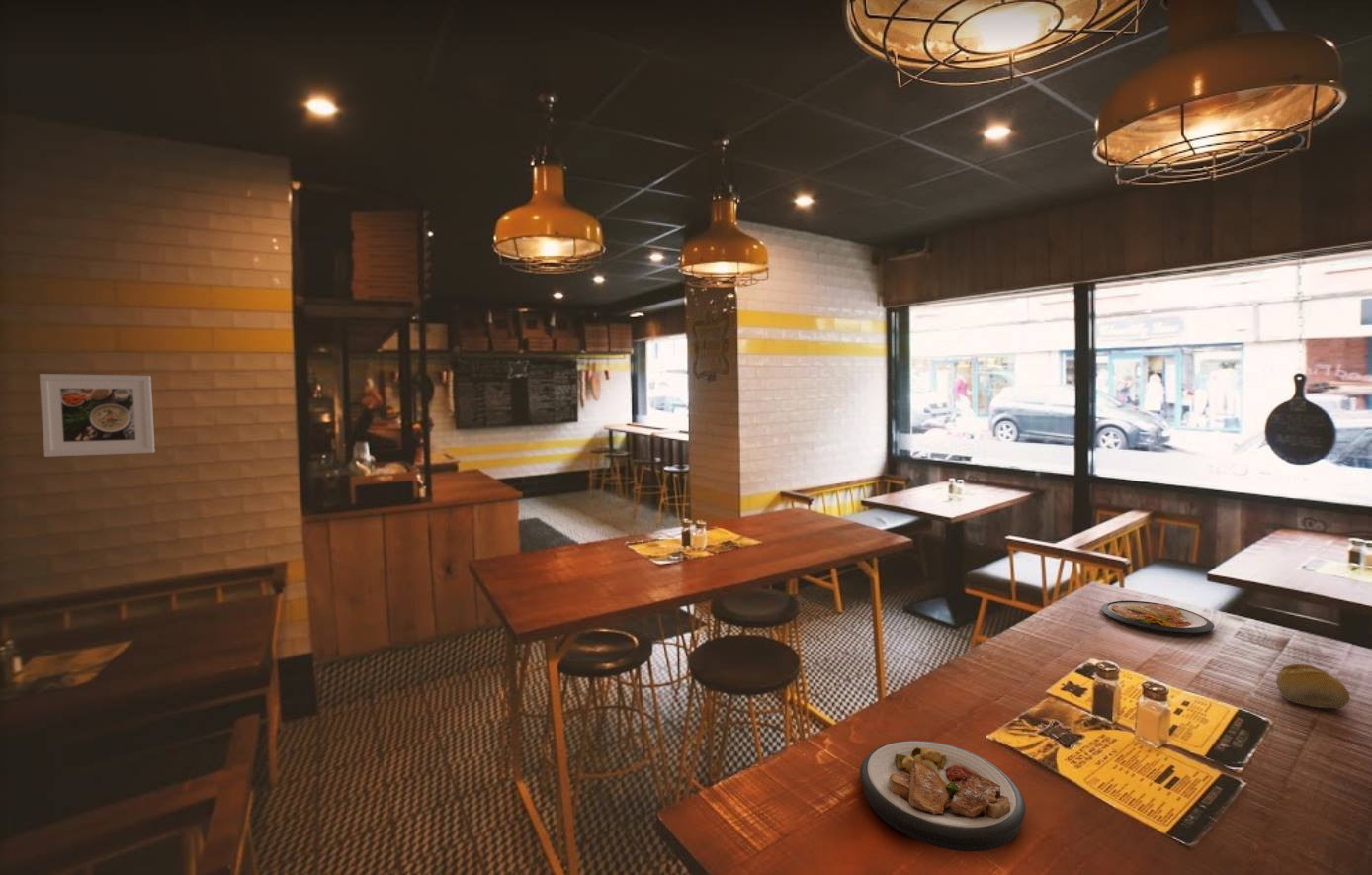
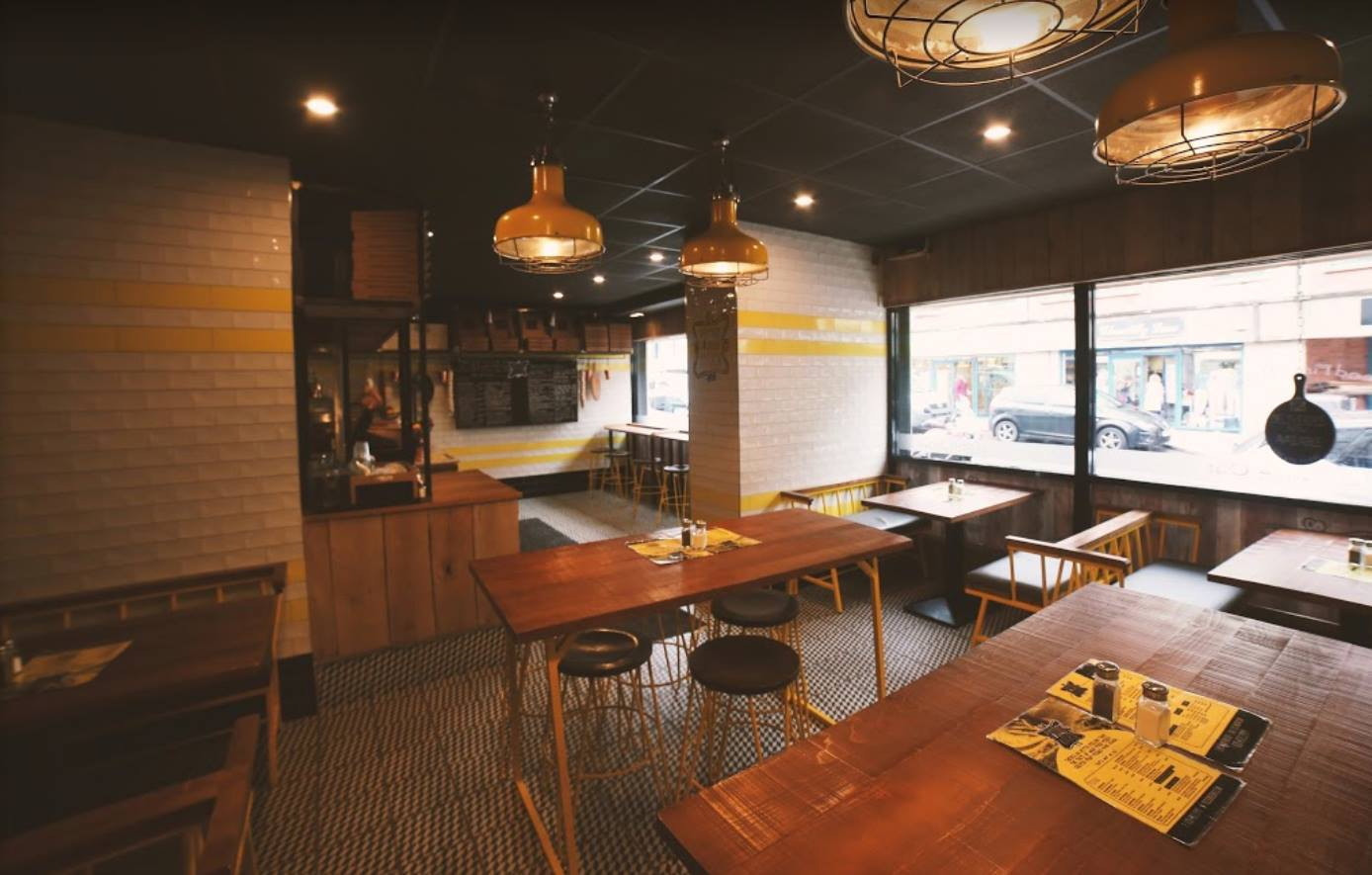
- bread roll (1311, 684)
- dish (1155, 613)
- plate (938, 782)
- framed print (99, 414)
